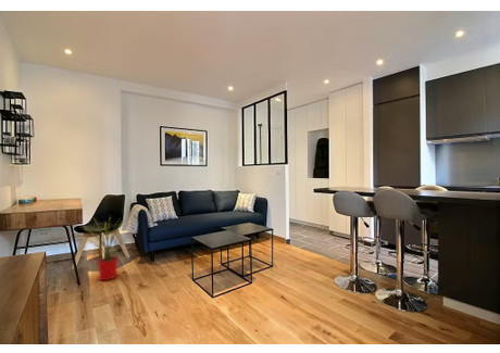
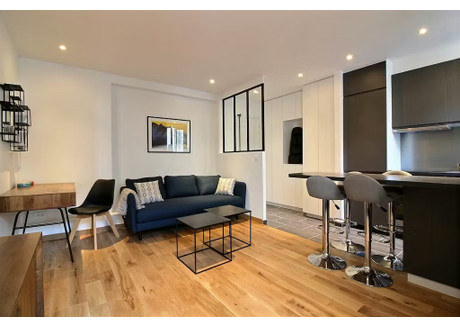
- house plant (109, 247)
